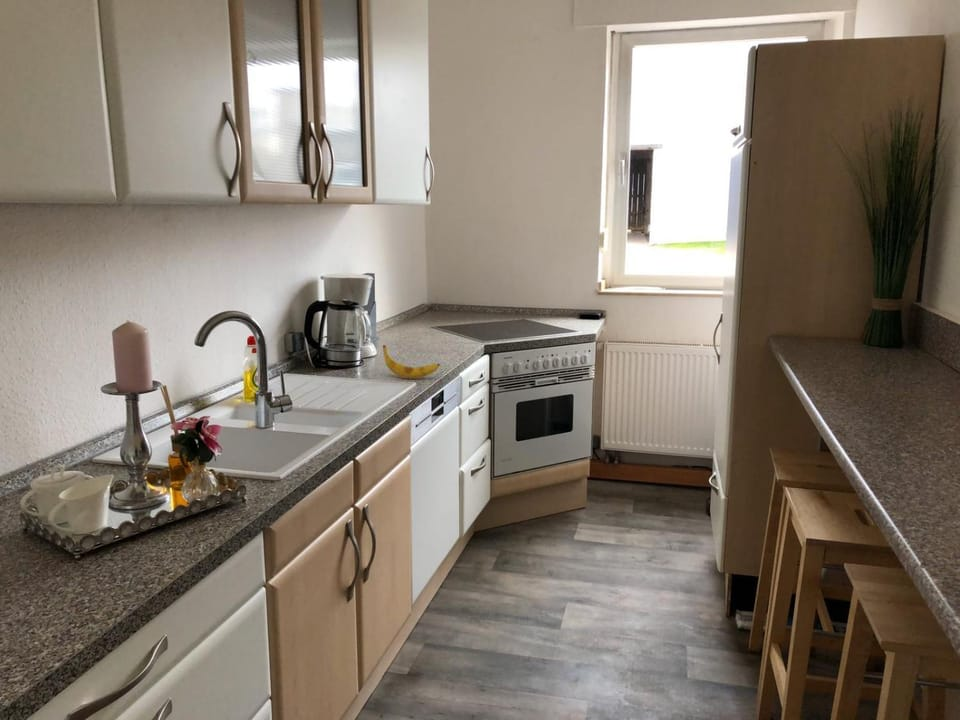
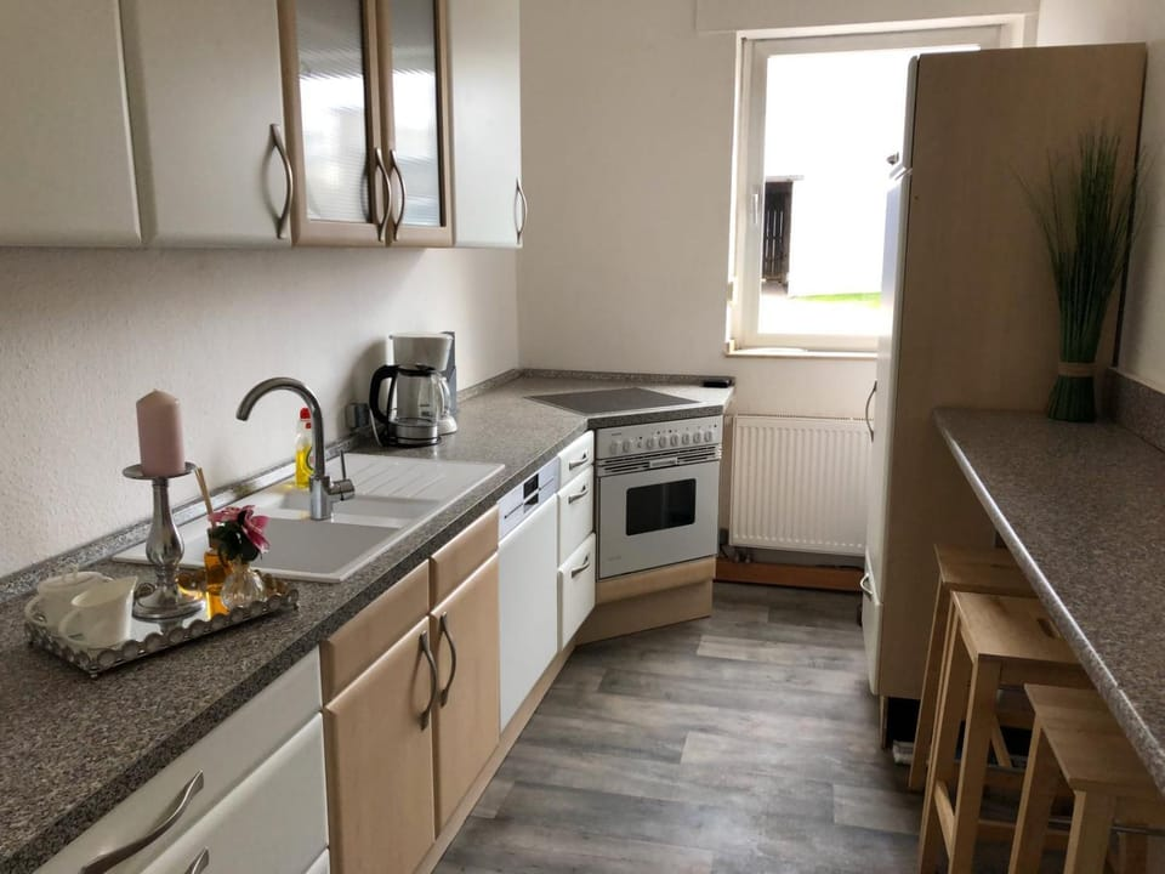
- banana (411, 367)
